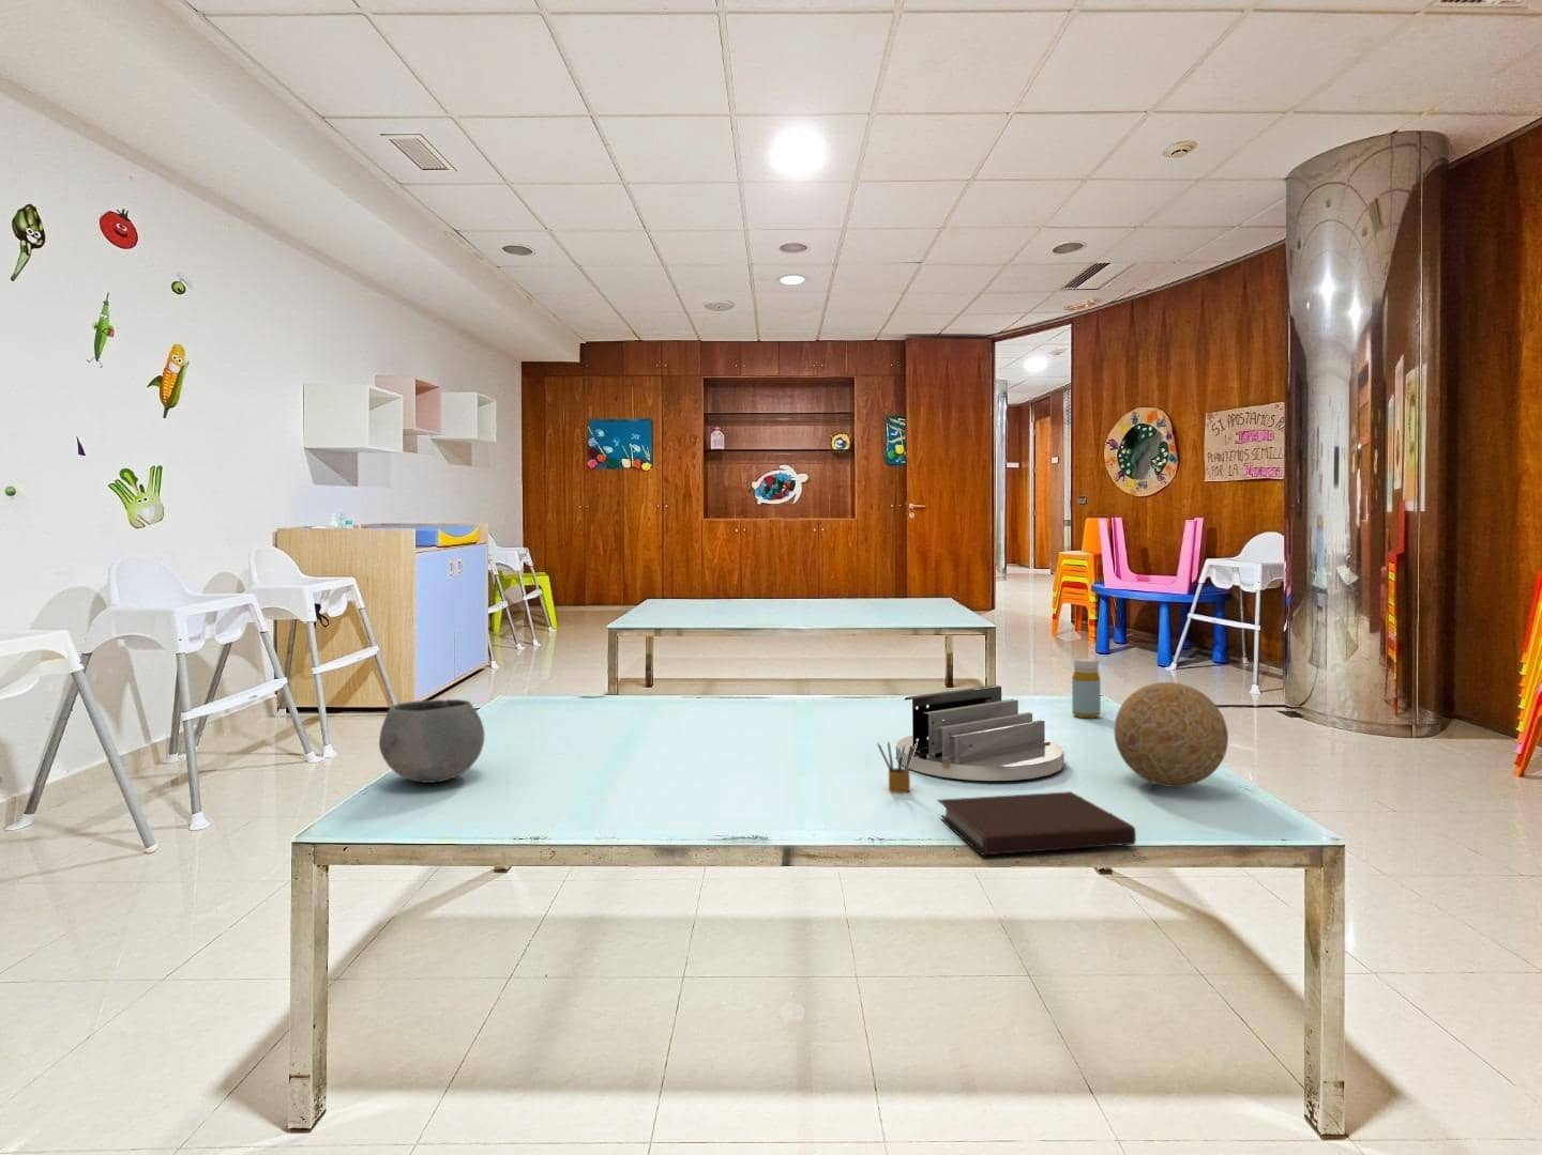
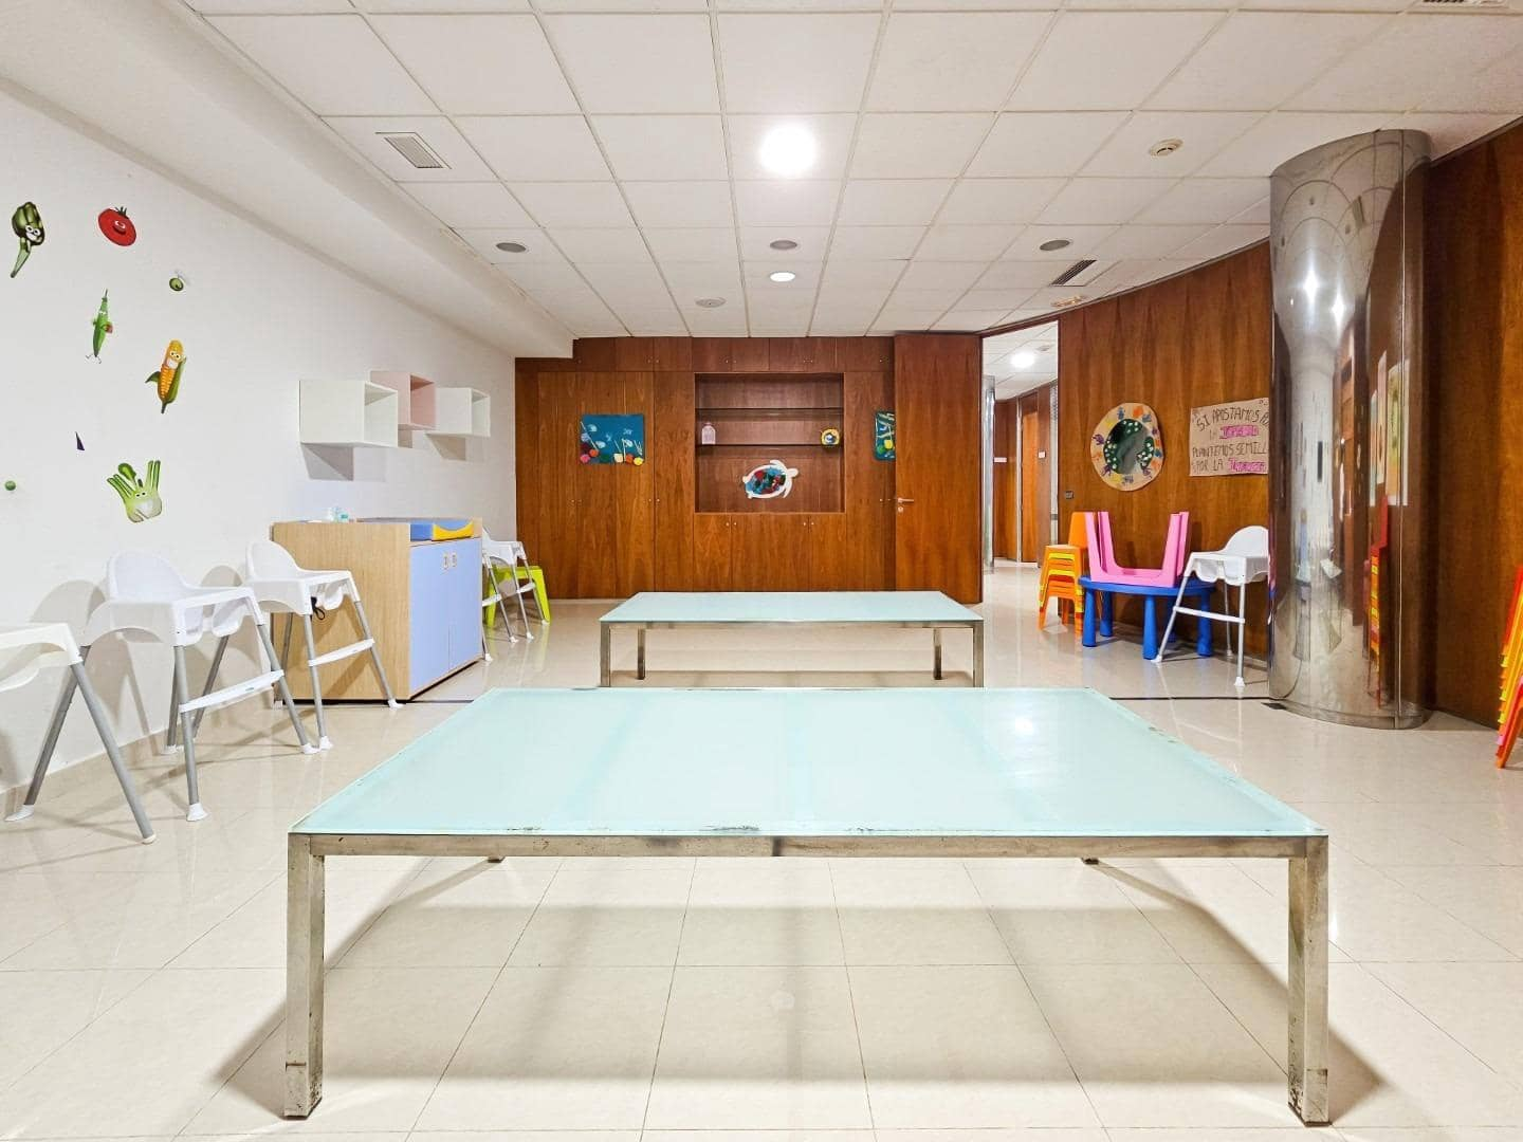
- bottle (1085, 688)
- notebook (1030, 821)
- desk organizer (977, 727)
- bowl (432, 741)
- decorative ball (1169, 734)
- pencil box (898, 766)
